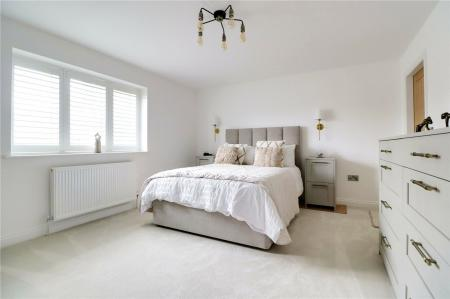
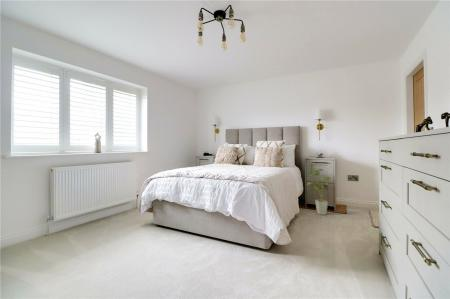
+ house plant (316, 190)
